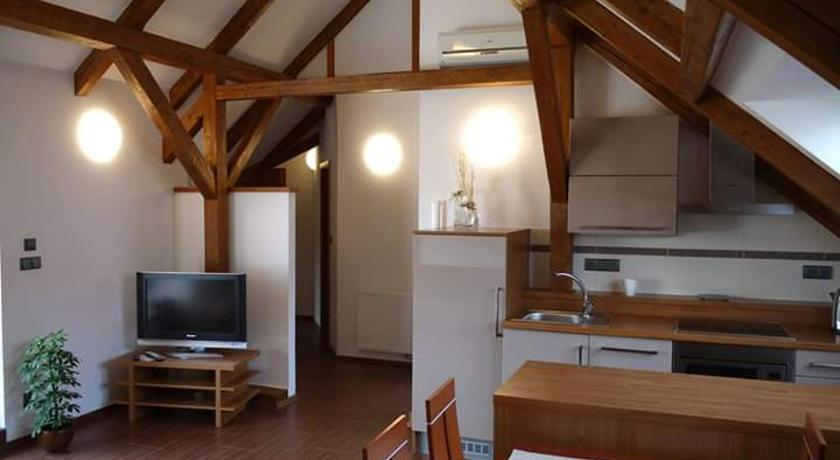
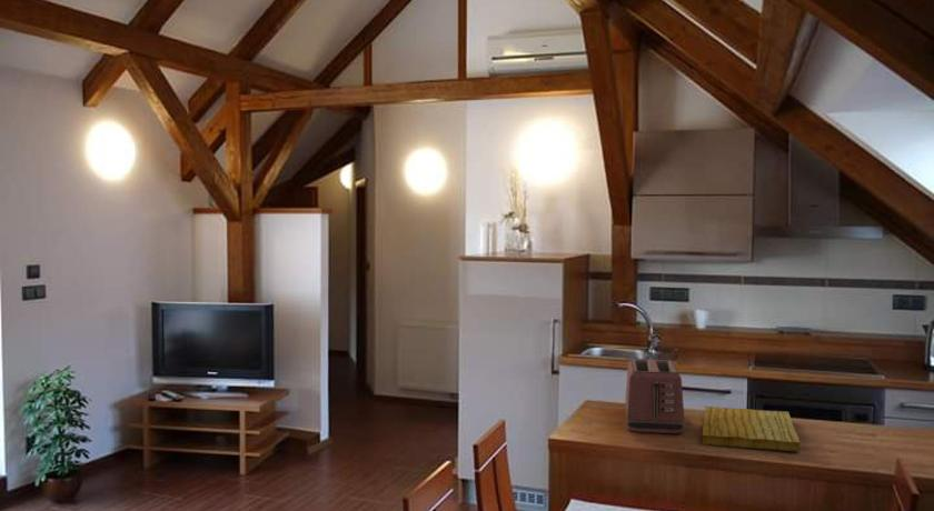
+ toaster (653, 393)
+ cutting board (747, 424)
